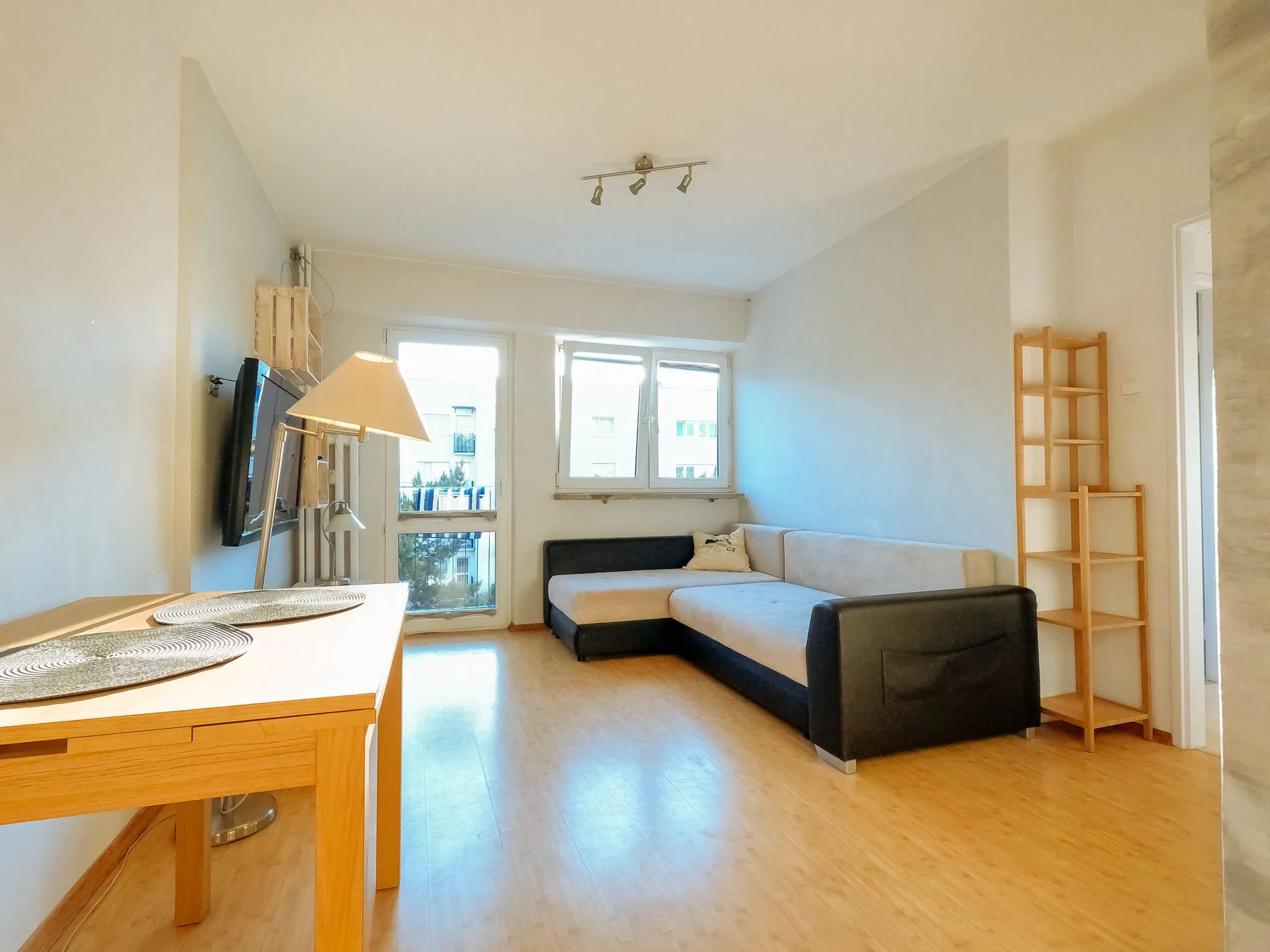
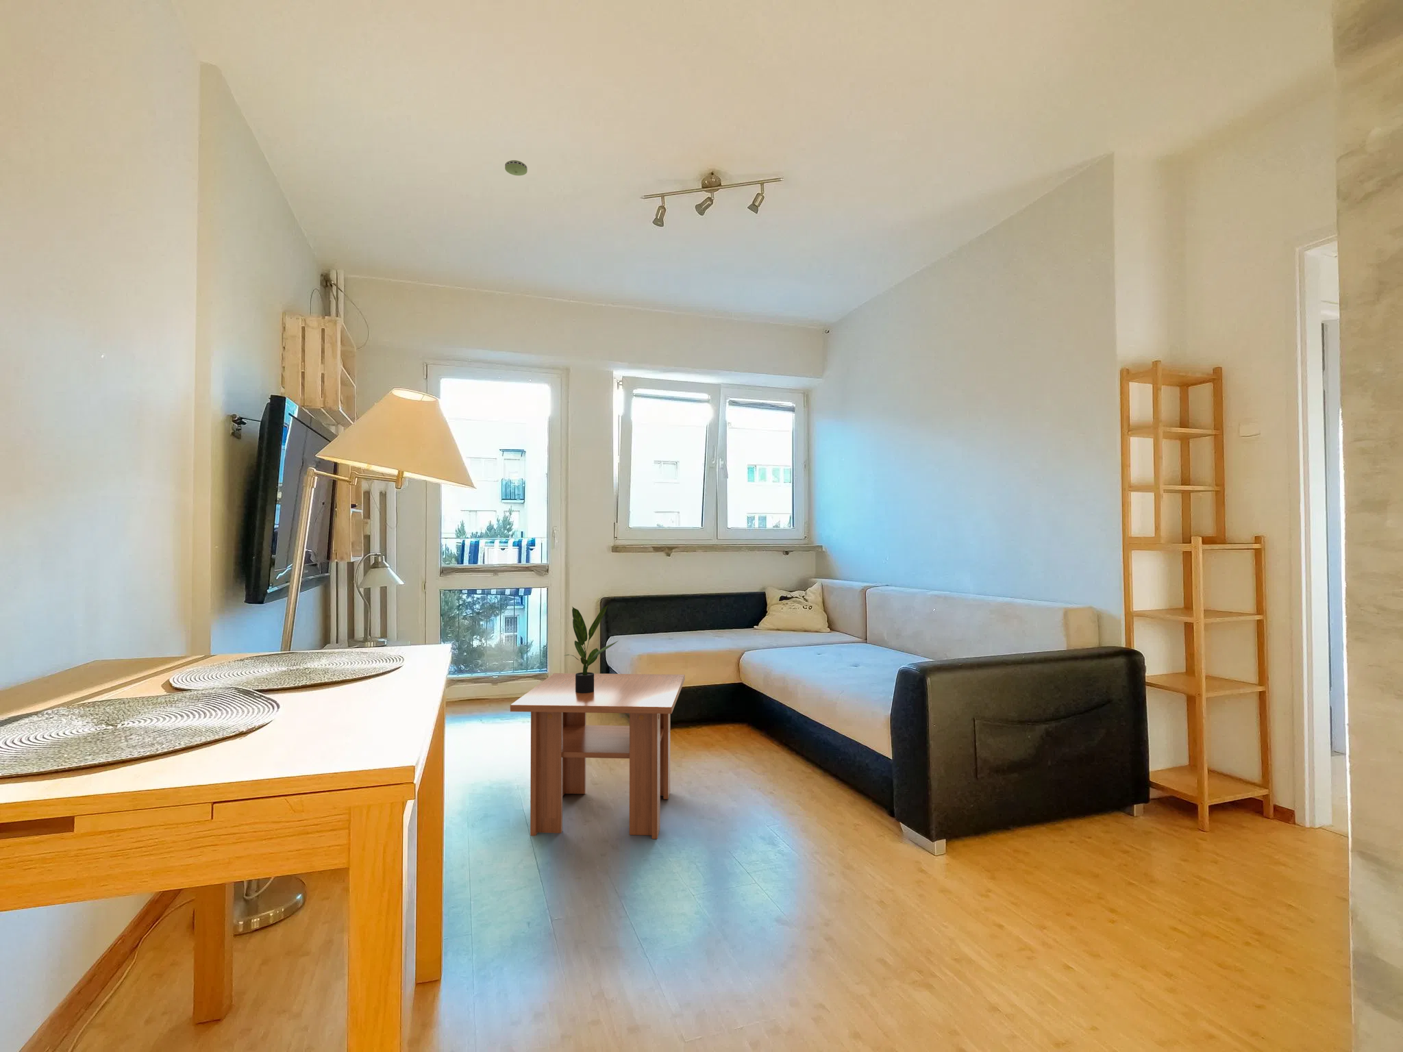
+ potted plant (593, 650)
+ coffee table (605, 749)
+ smoke detector (516, 167)
